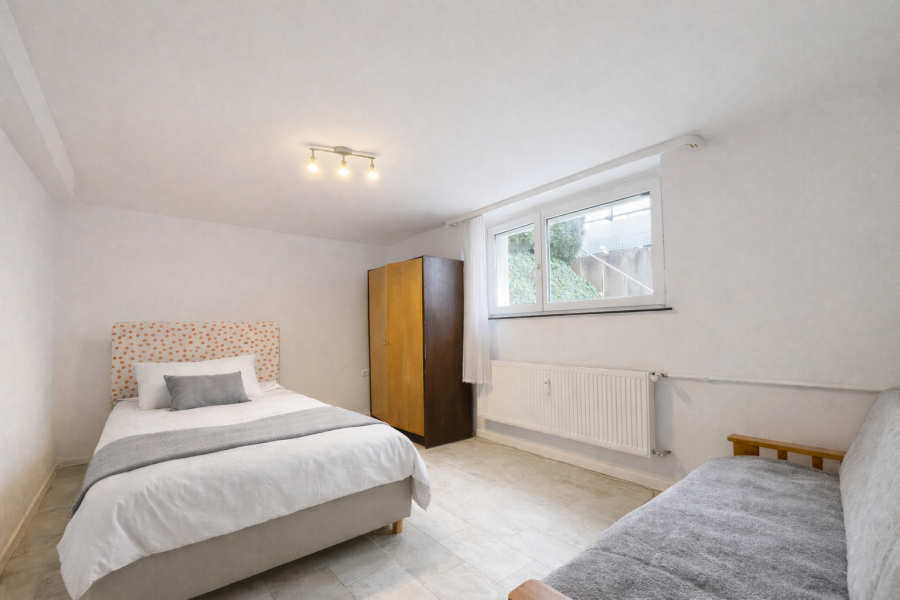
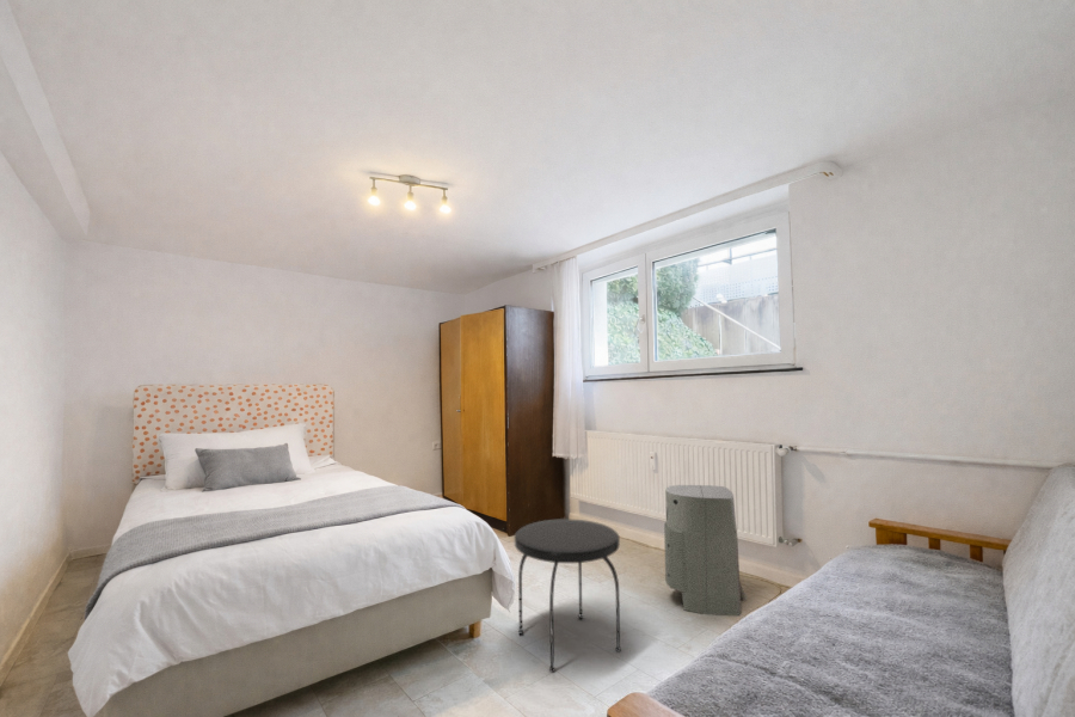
+ side table (579, 587)
+ air purifier (702, 545)
